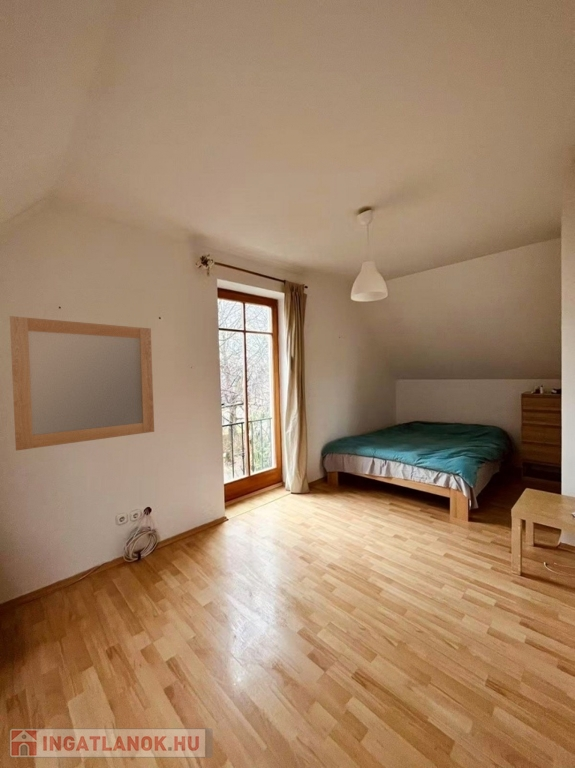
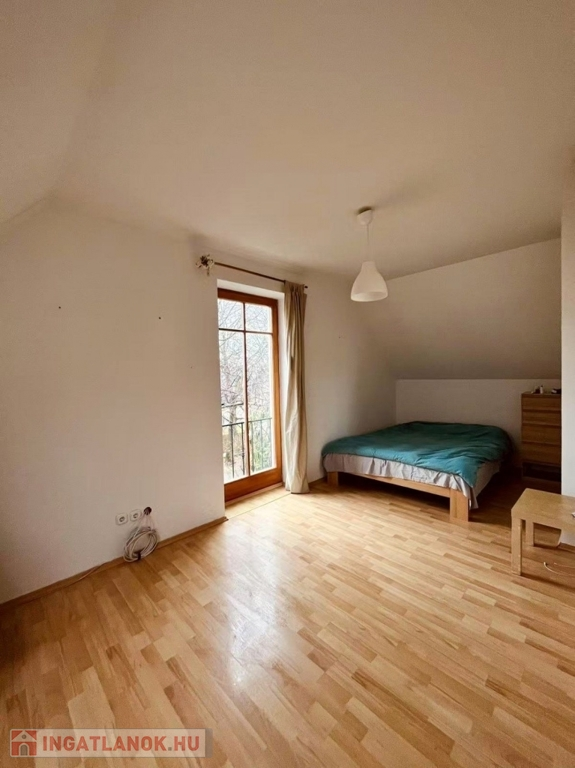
- home mirror (91, 381)
